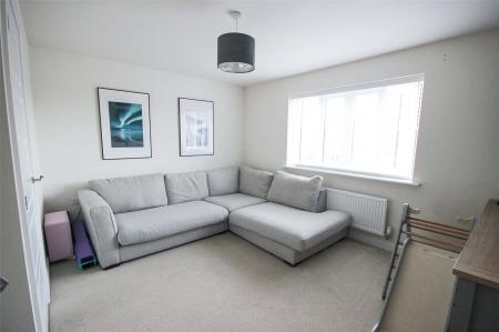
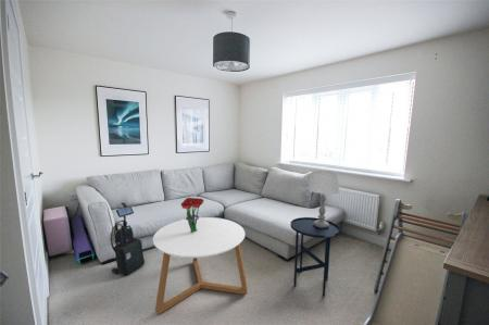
+ bouquet (191, 215)
+ vacuum cleaner (126, 237)
+ table lamp (323, 199)
+ coffee table (197, 261)
+ side table (312, 253)
